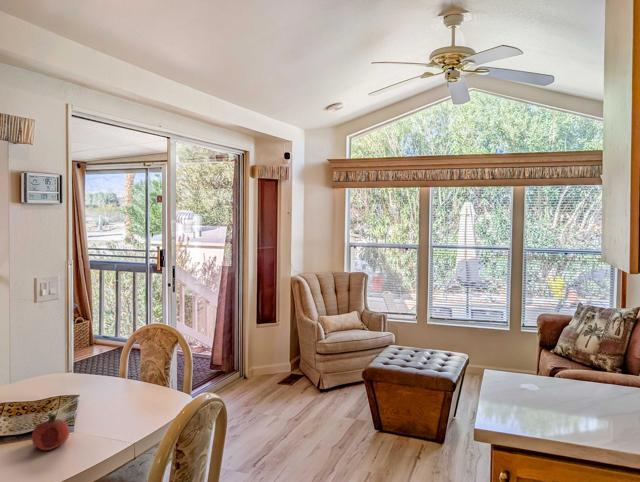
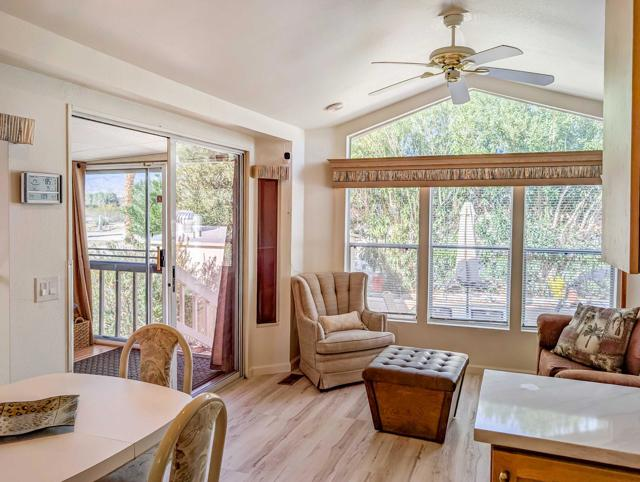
- fruit (51, 429)
